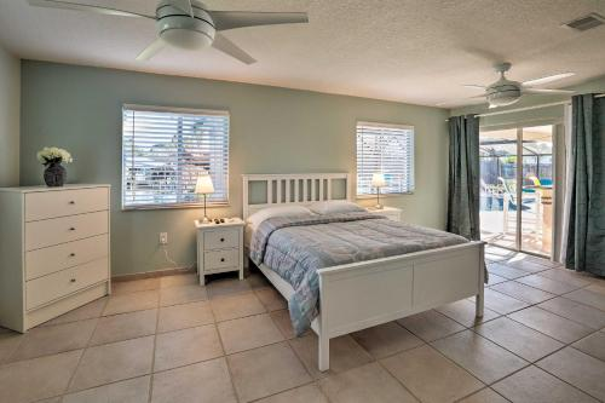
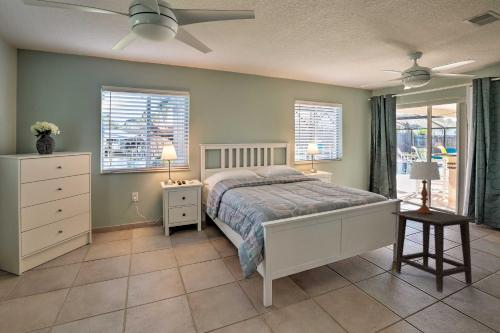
+ side table (428, 246)
+ table lamp (424, 187)
